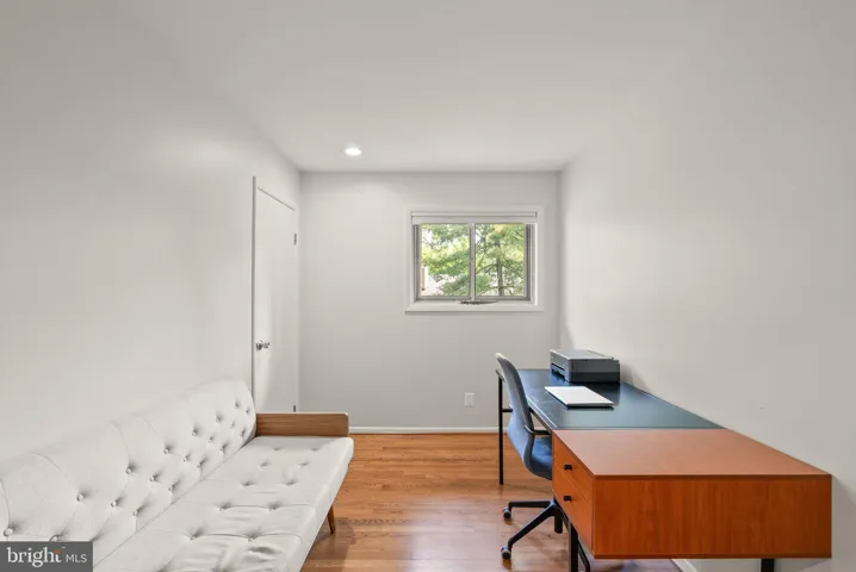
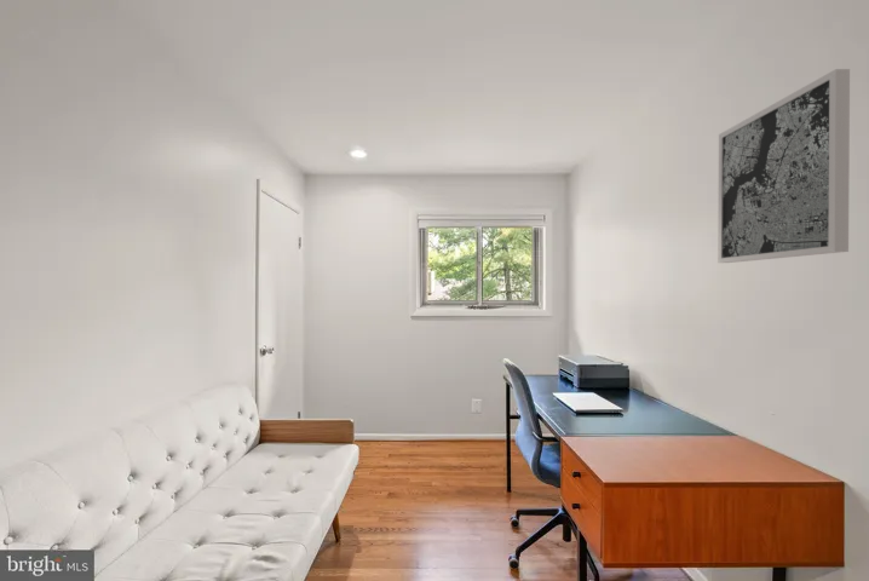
+ wall art (772, 183)
